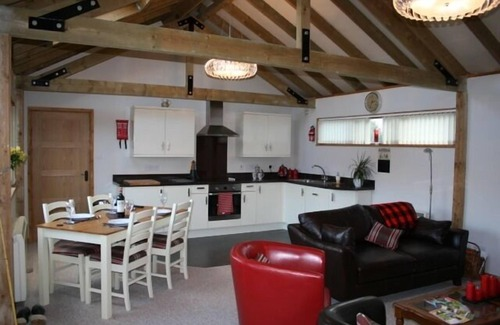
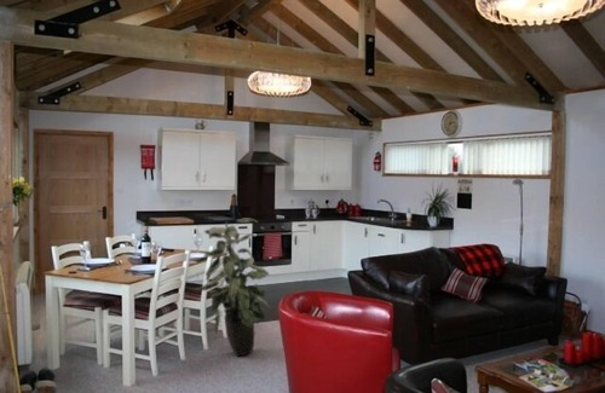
+ indoor plant (237, 287)
